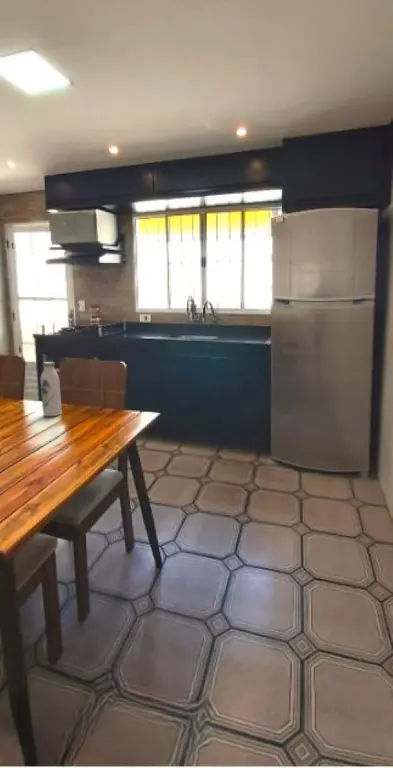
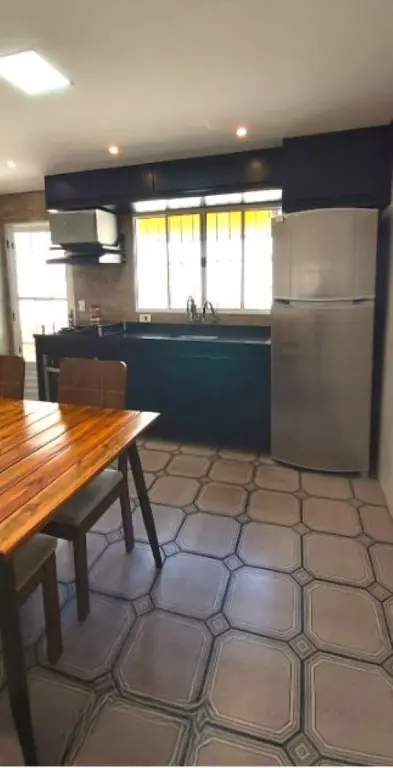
- water bottle (50, 388)
